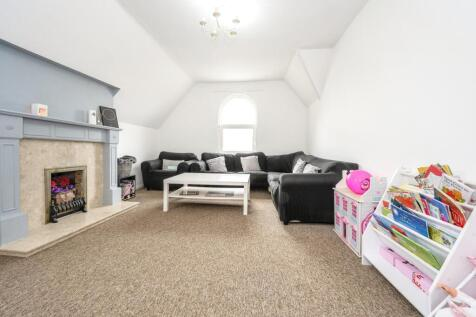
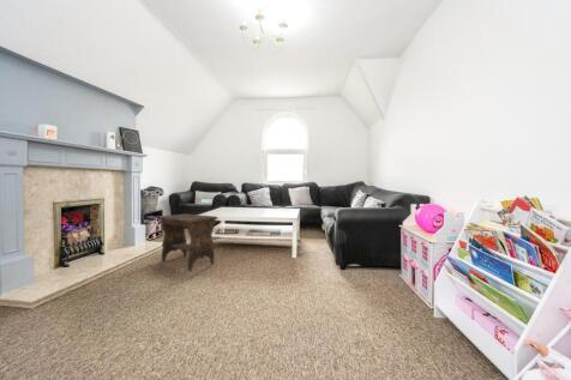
+ footstool (186, 240)
